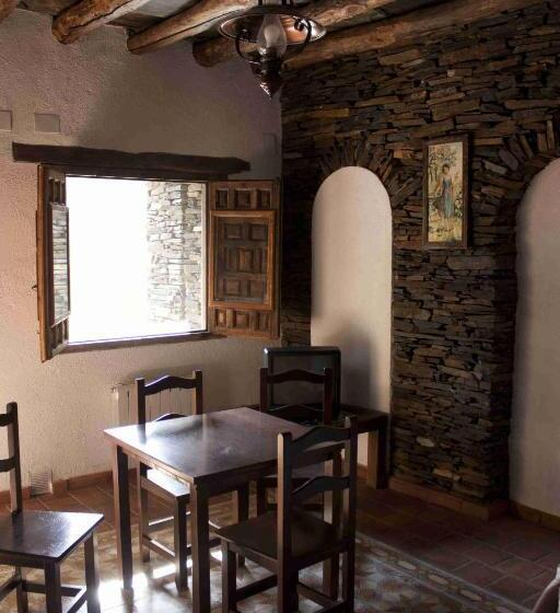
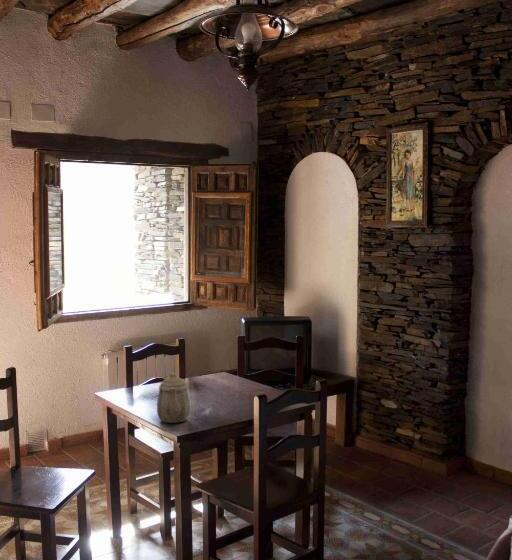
+ teapot (173, 396)
